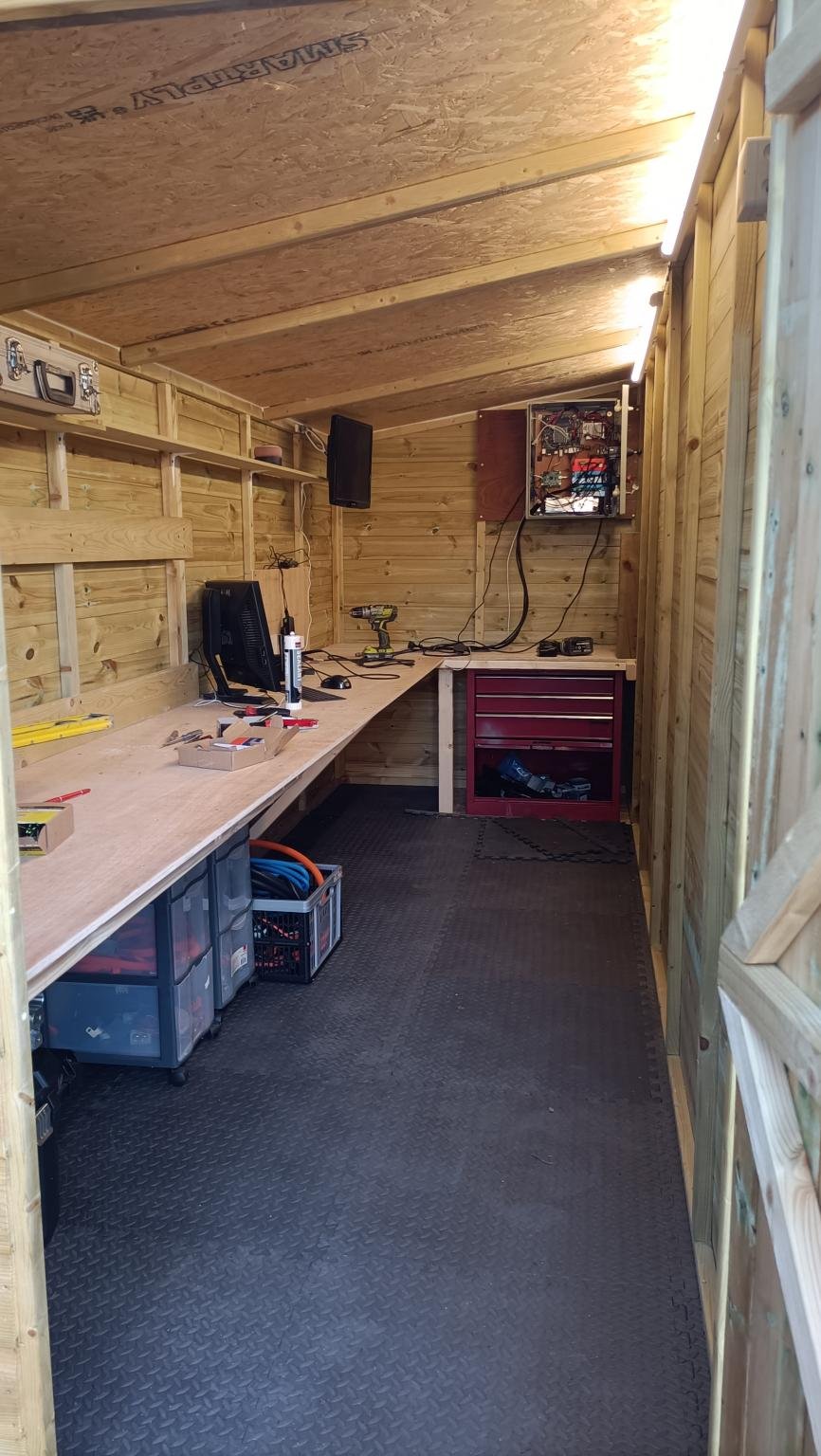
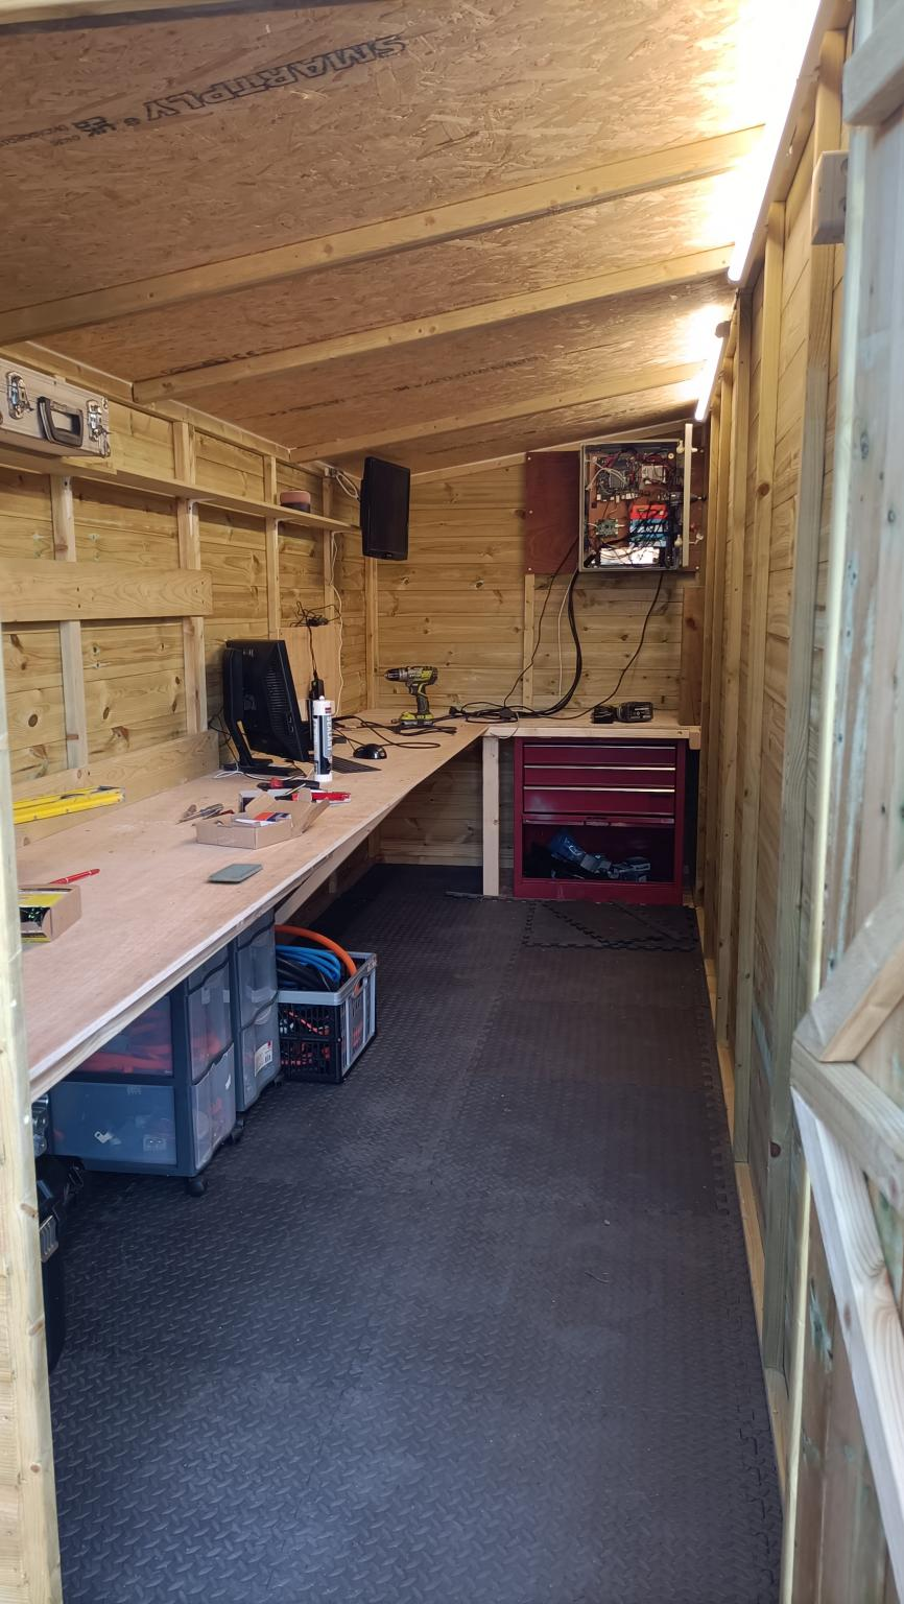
+ smartphone (236, 873)
